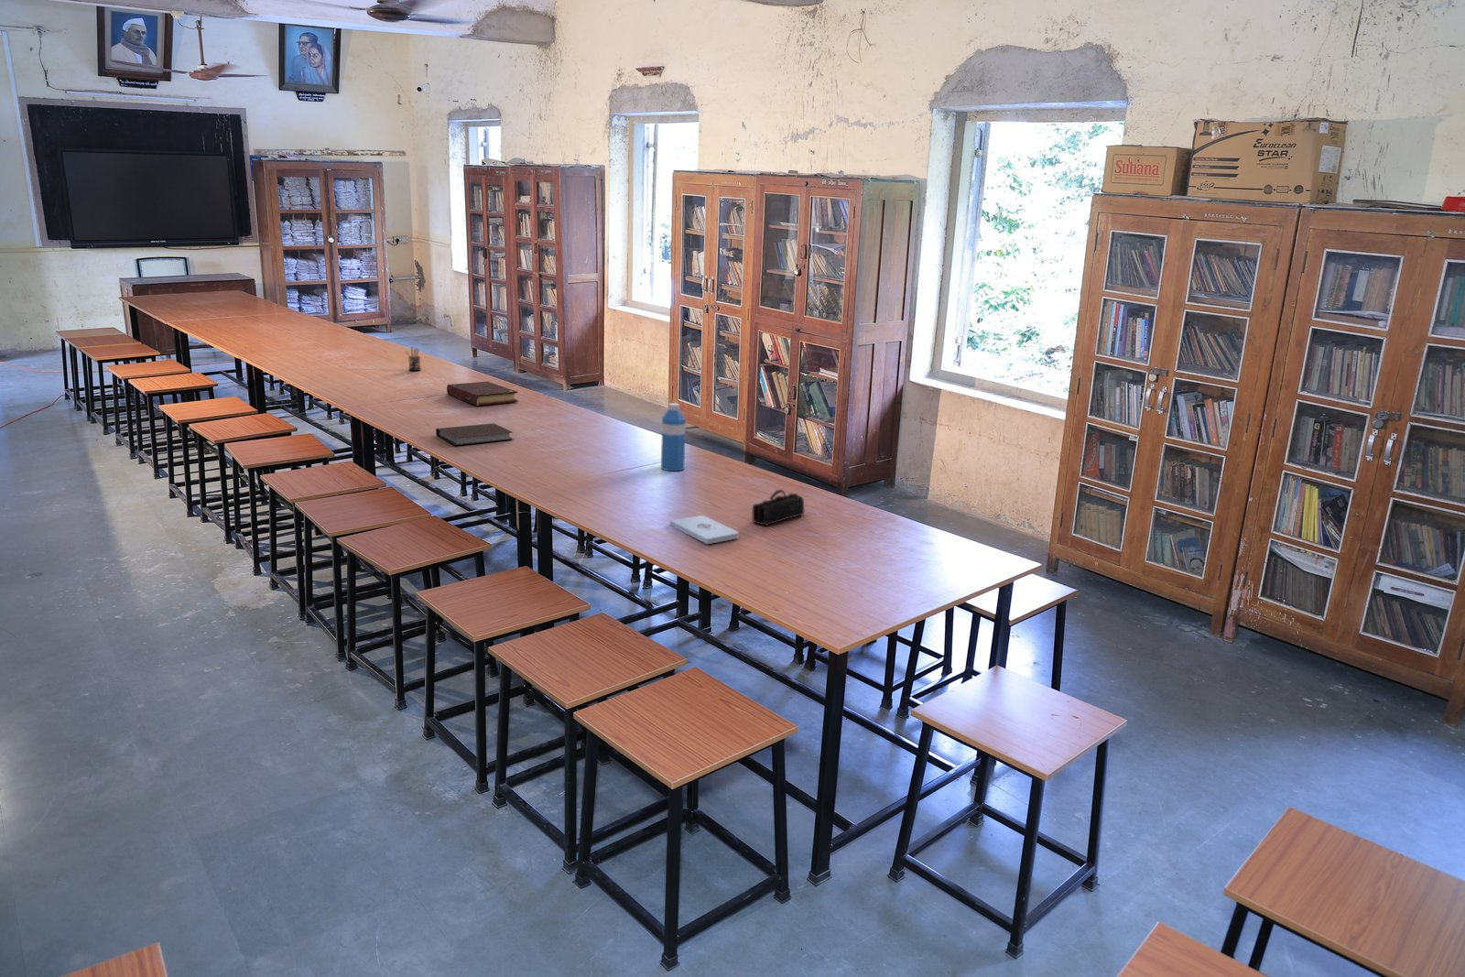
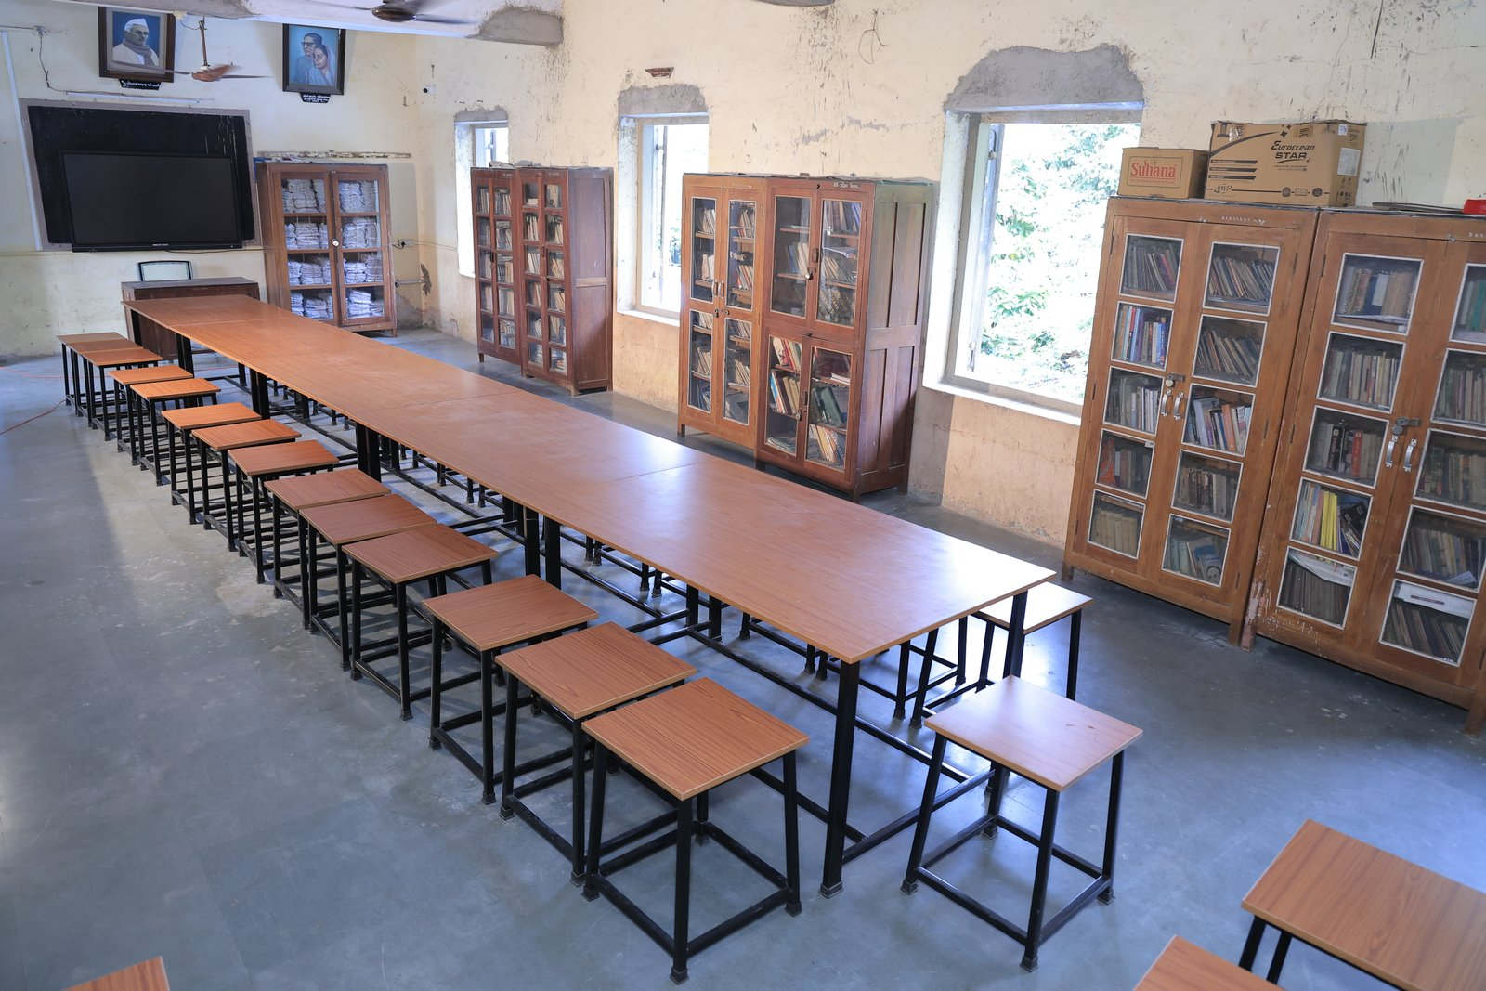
- notepad (704, 529)
- pencil case (778, 504)
- pen holder (412, 358)
- book (482, 393)
- notebook (474, 433)
- water bottle (673, 436)
